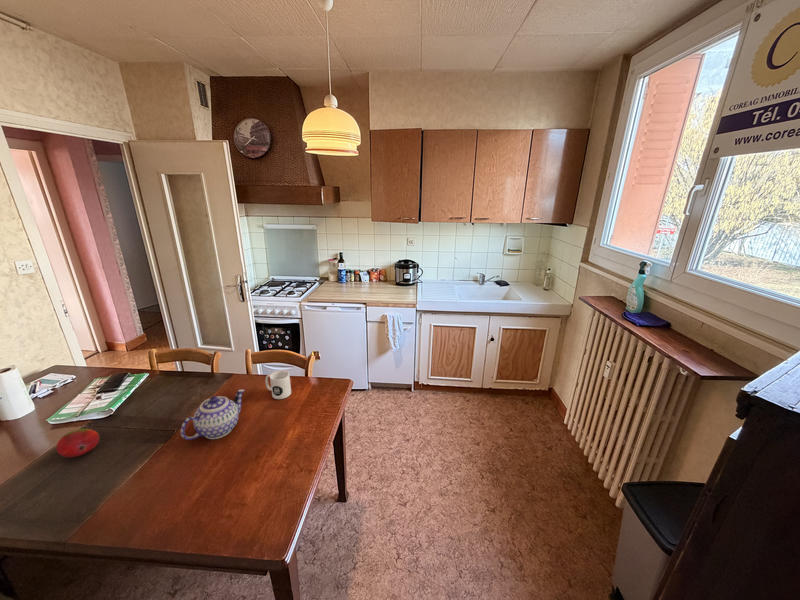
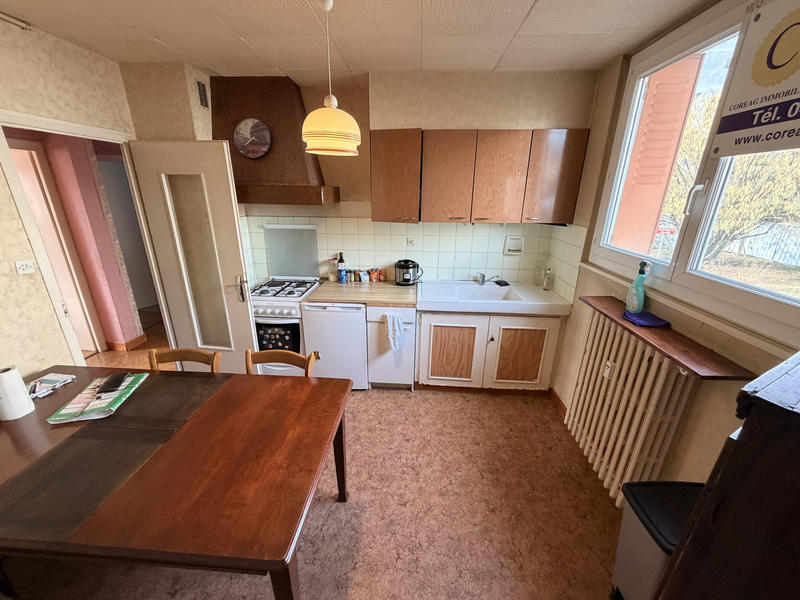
- fruit (76, 441)
- teapot (216, 413)
- mug (277, 383)
